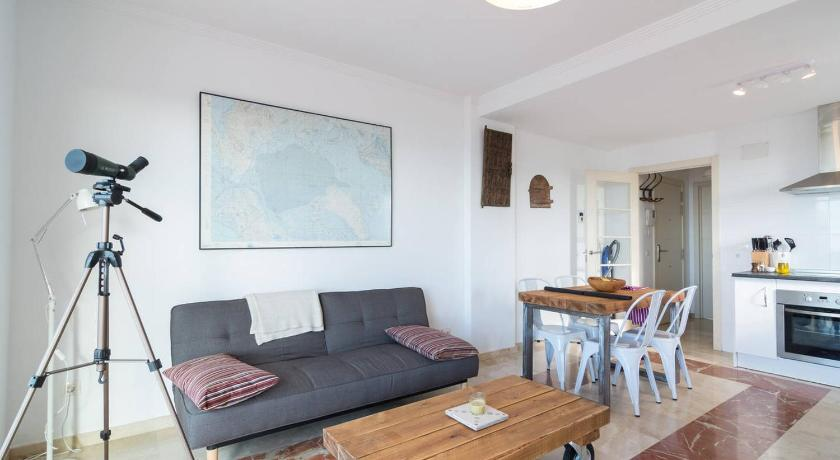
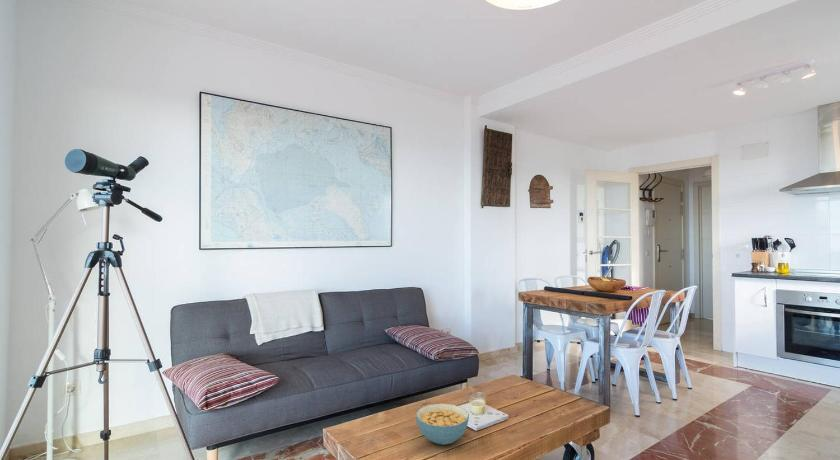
+ cereal bowl (442, 427)
